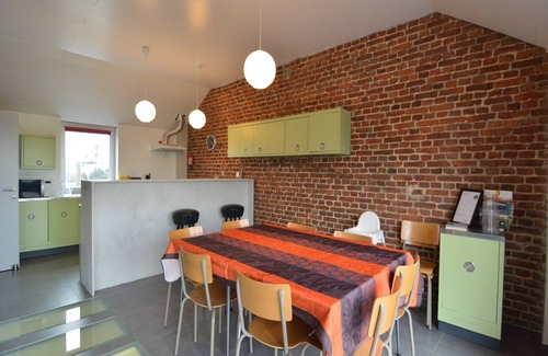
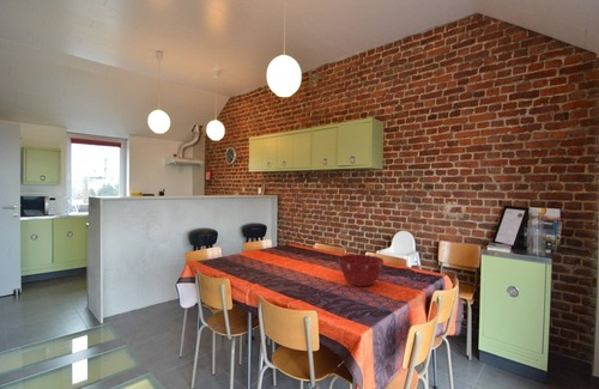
+ mixing bowl (359, 271)
